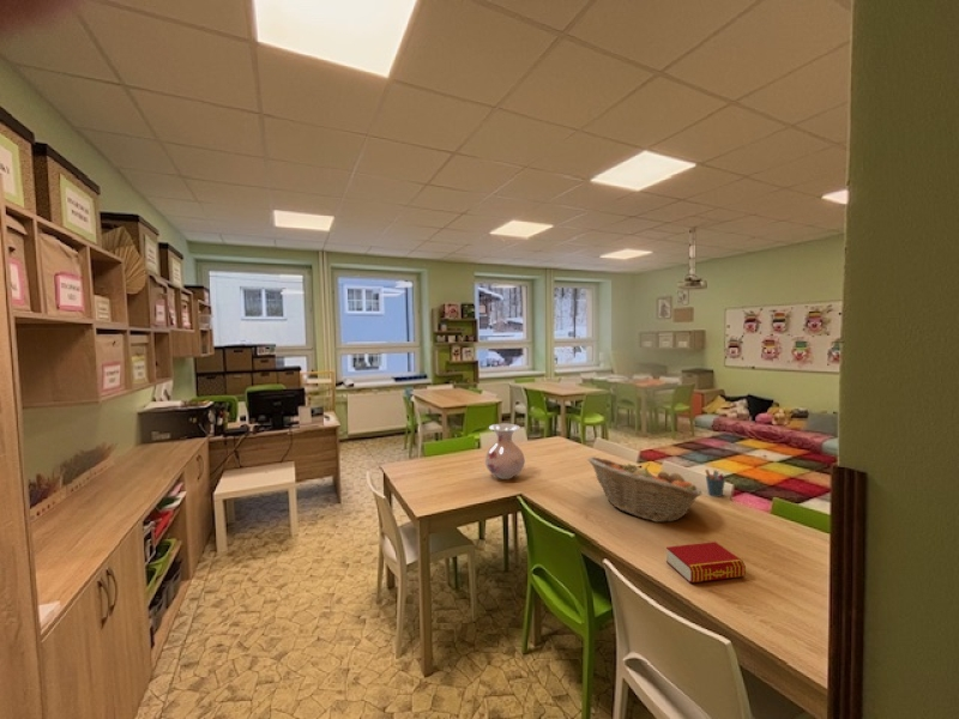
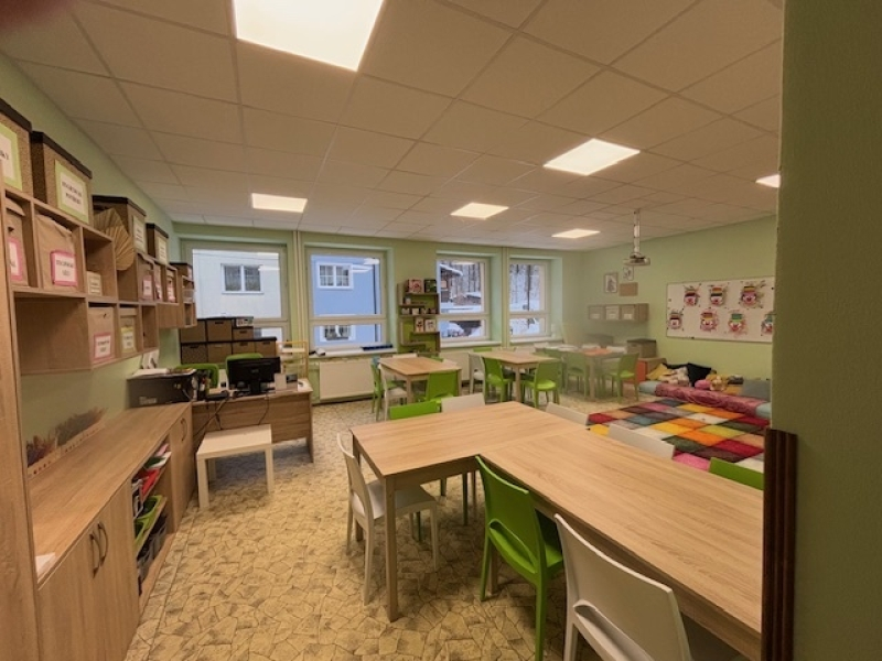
- fruit basket (640, 483)
- vase (505, 452)
- book (704, 562)
- pen holder (714, 481)
